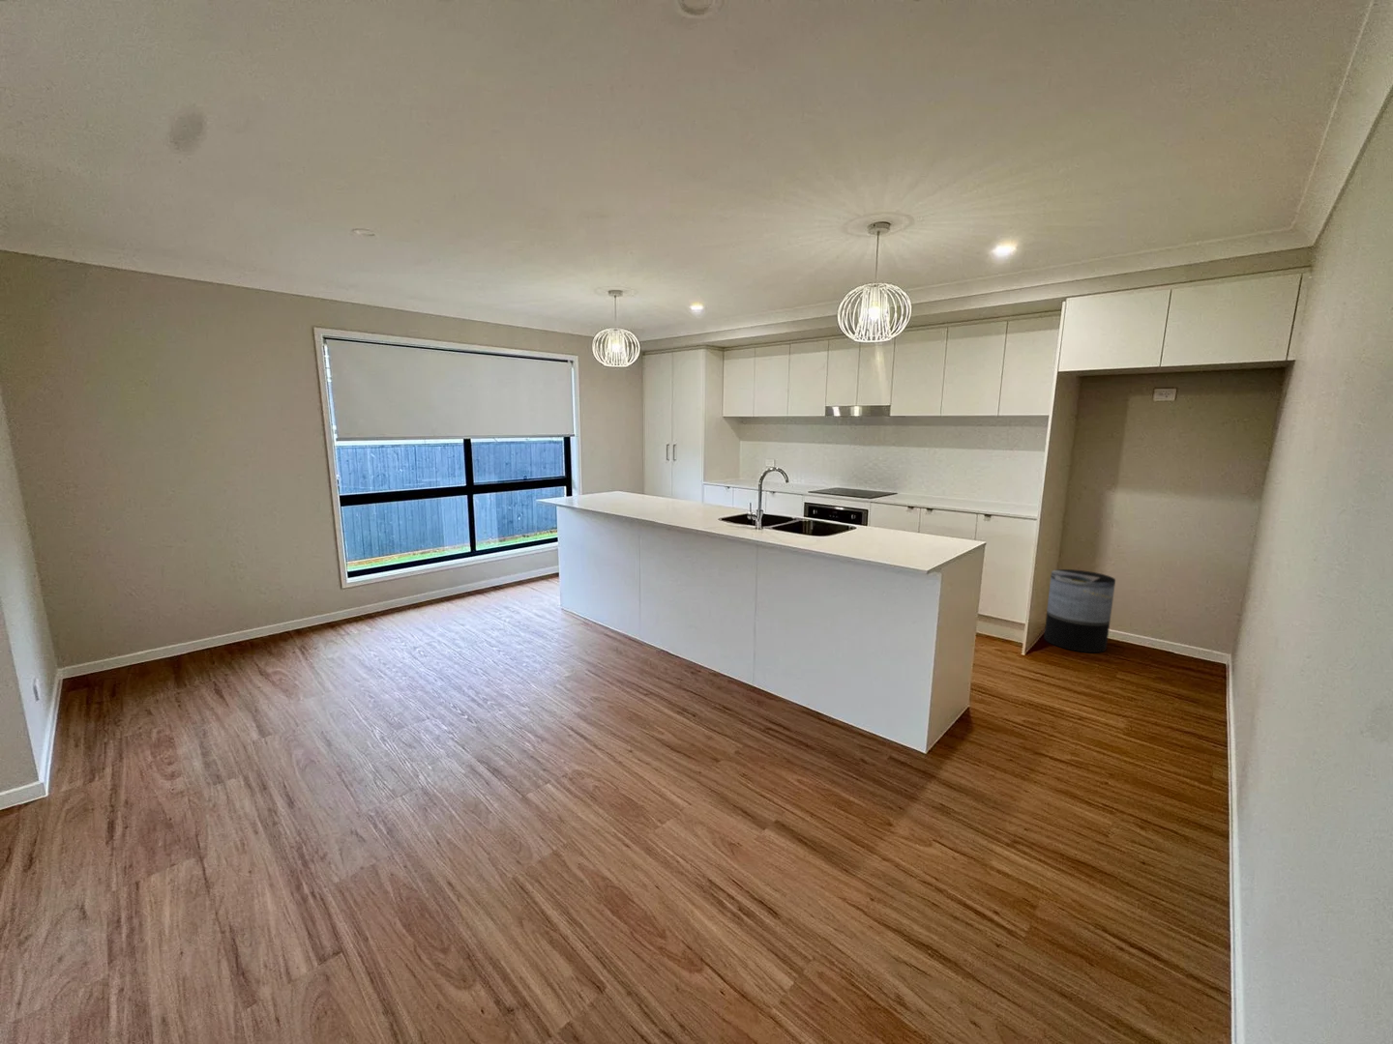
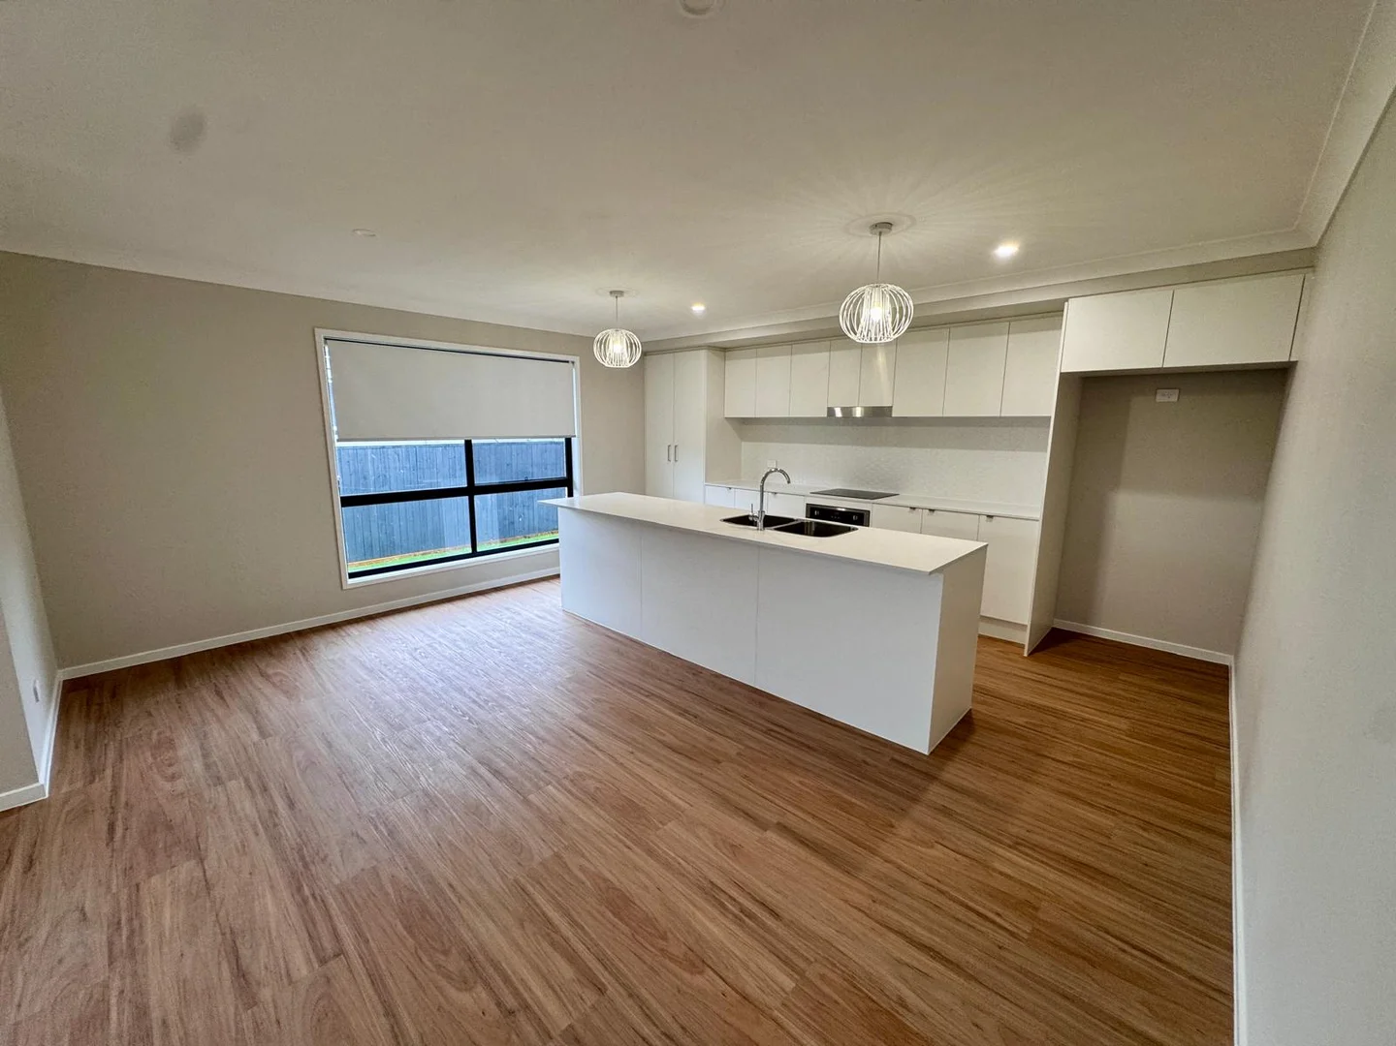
- trash can (1077, 609)
